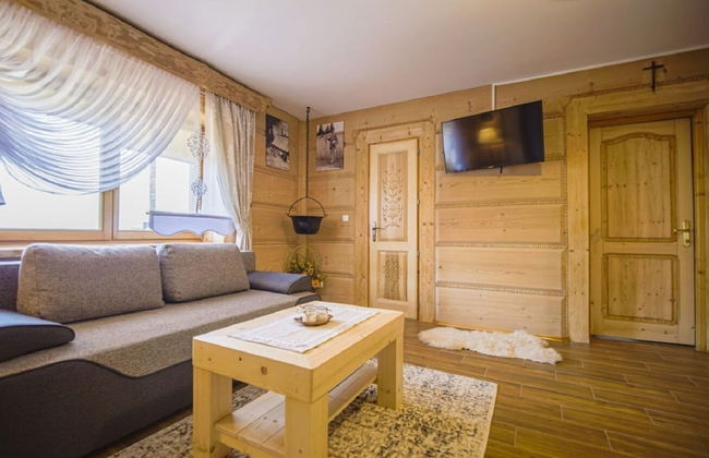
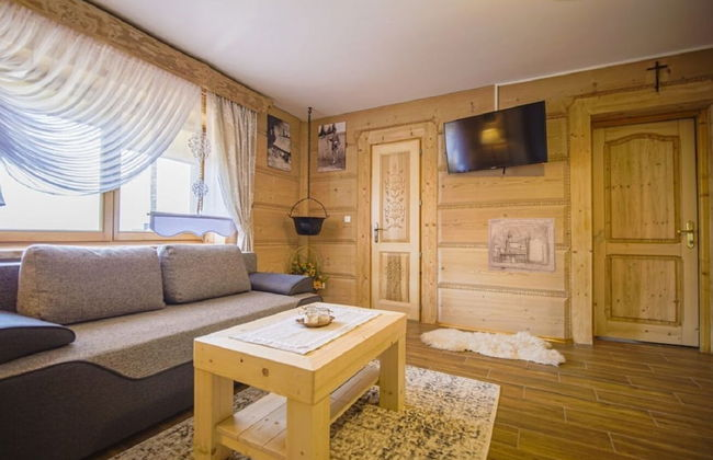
+ relief carving (520, 244)
